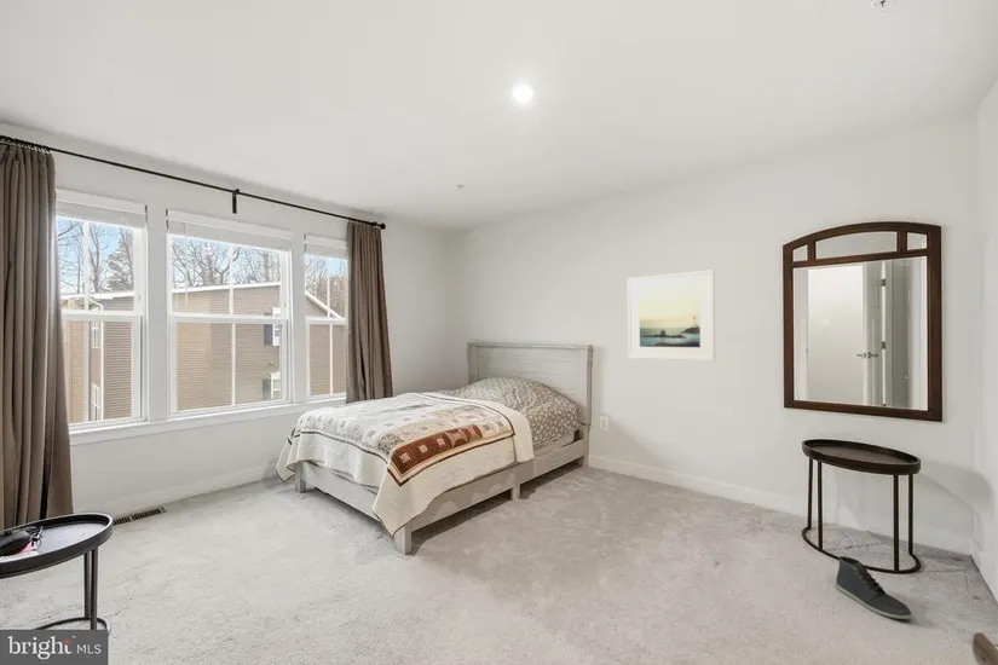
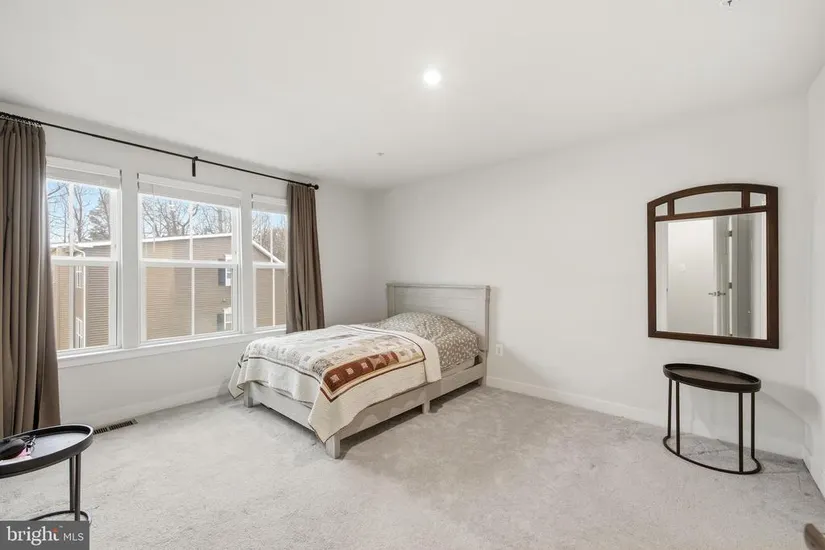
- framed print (668, 317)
- sneaker (870, 585)
